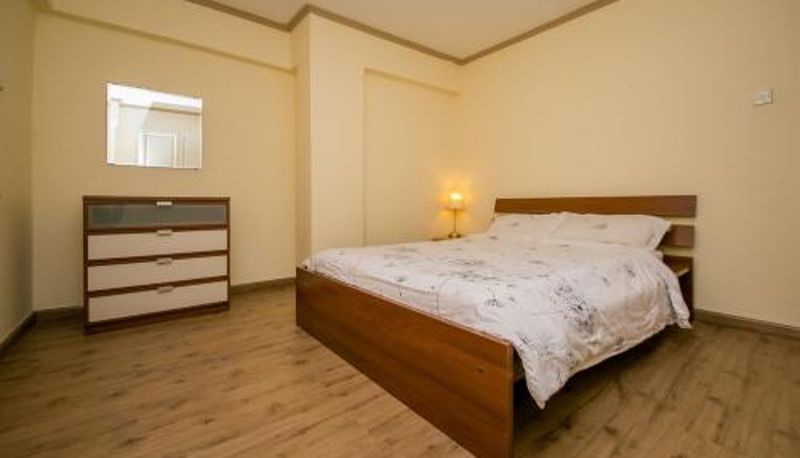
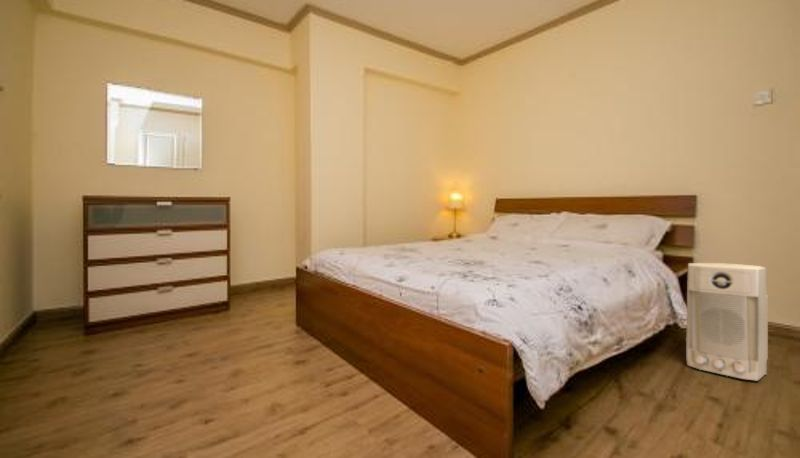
+ air purifier (724, 315)
